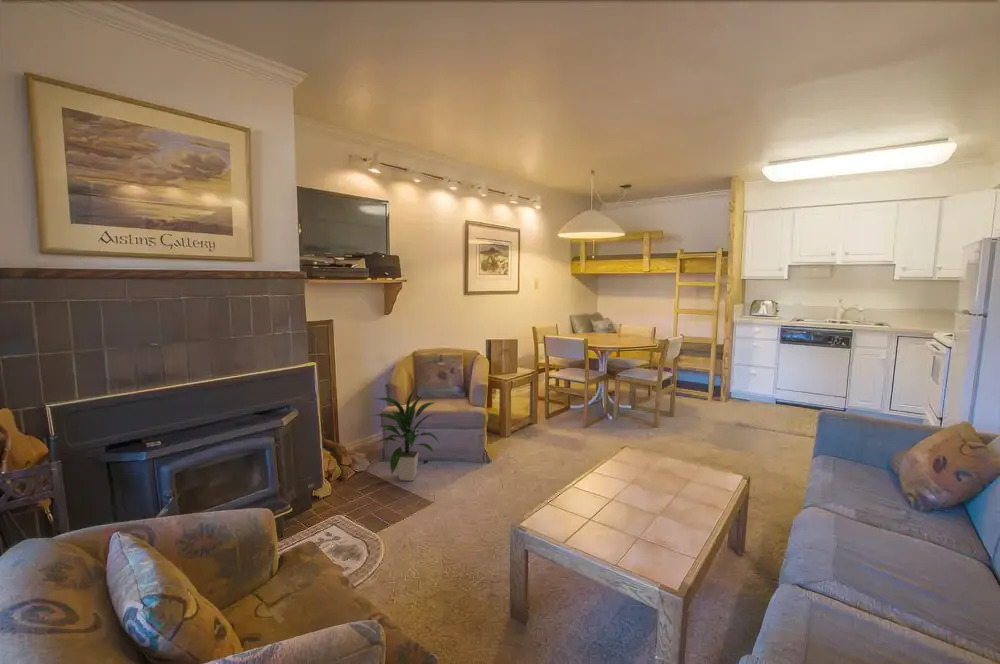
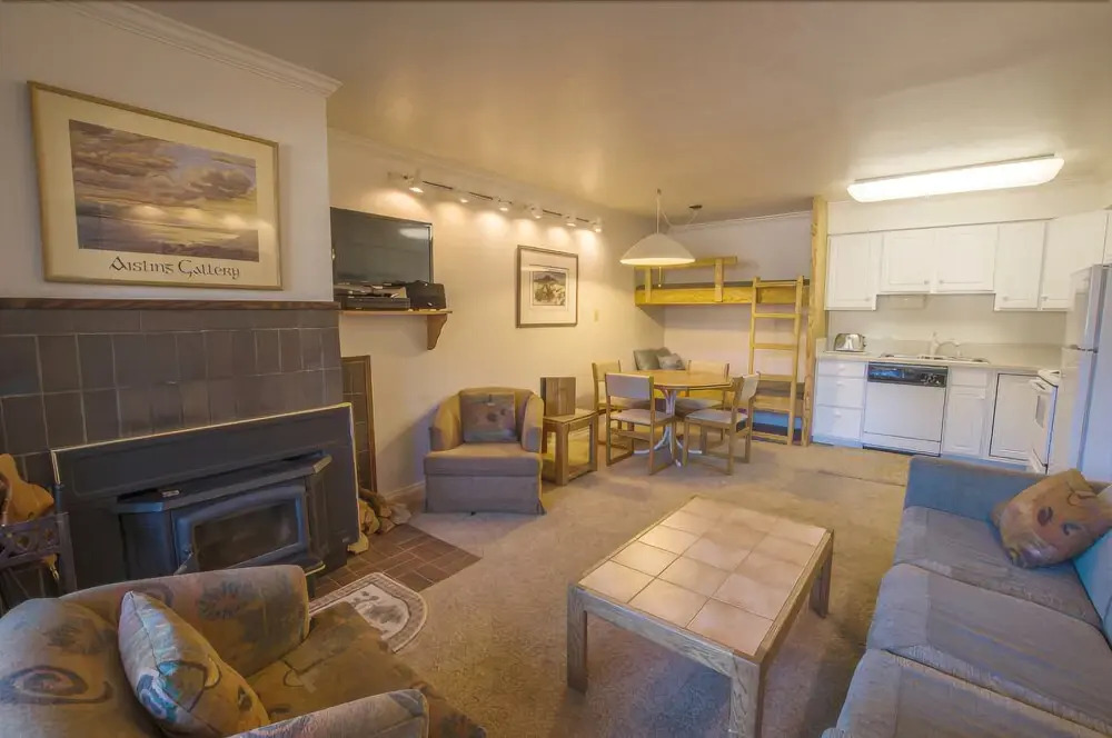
- indoor plant (405, 434)
